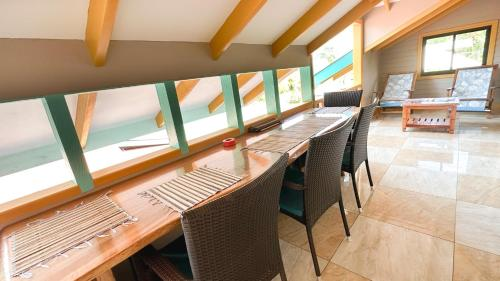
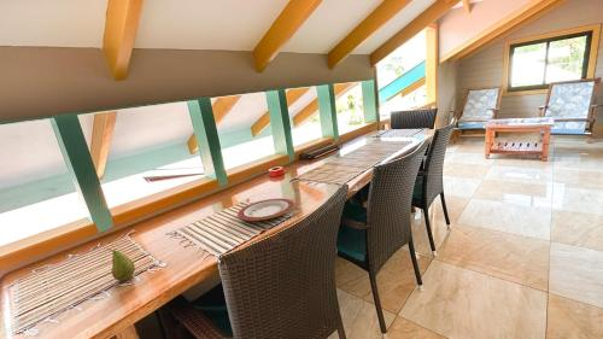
+ plate (267, 210)
+ fruit (121, 262)
